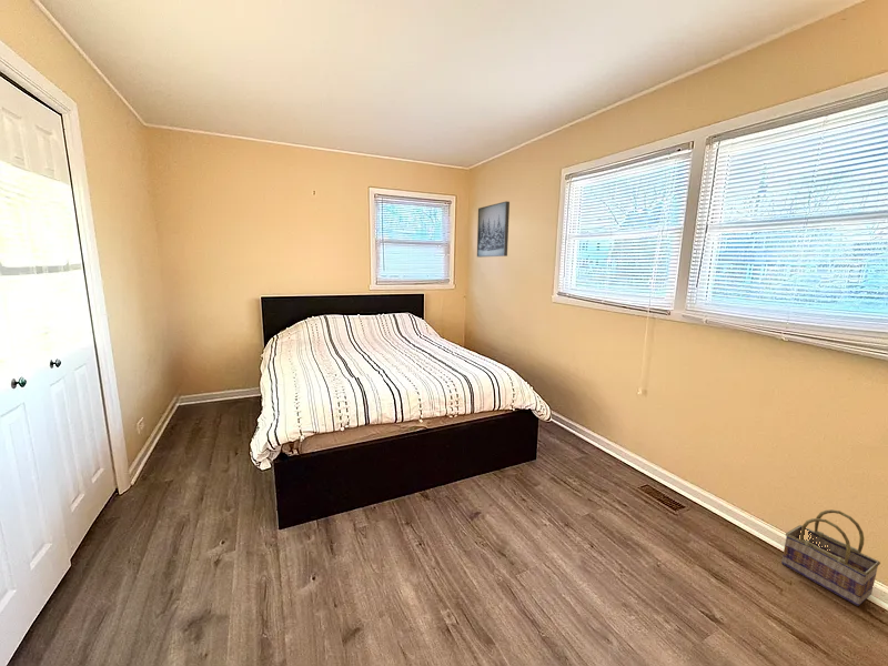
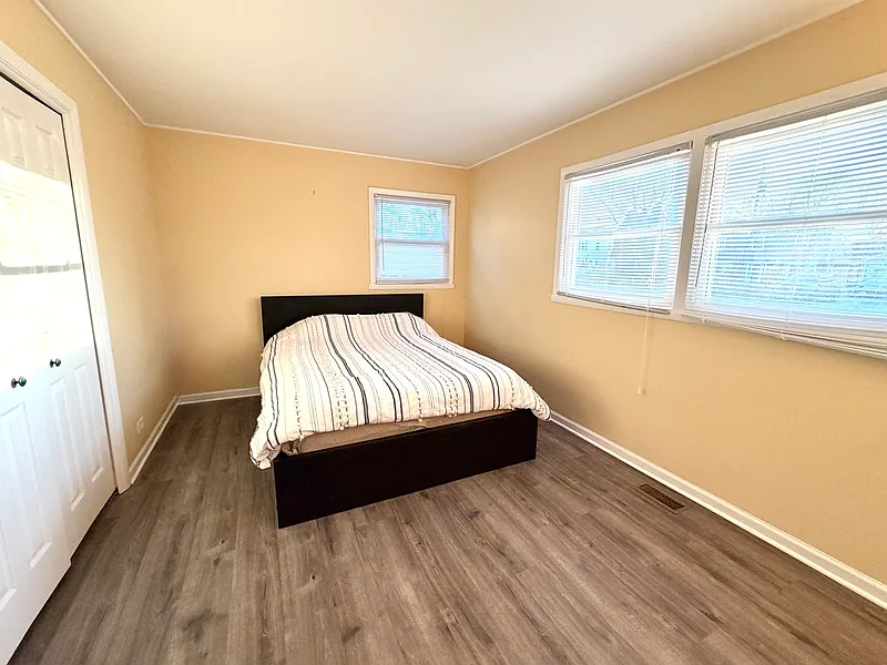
- wall art (492, 231)
- basket (830, 547)
